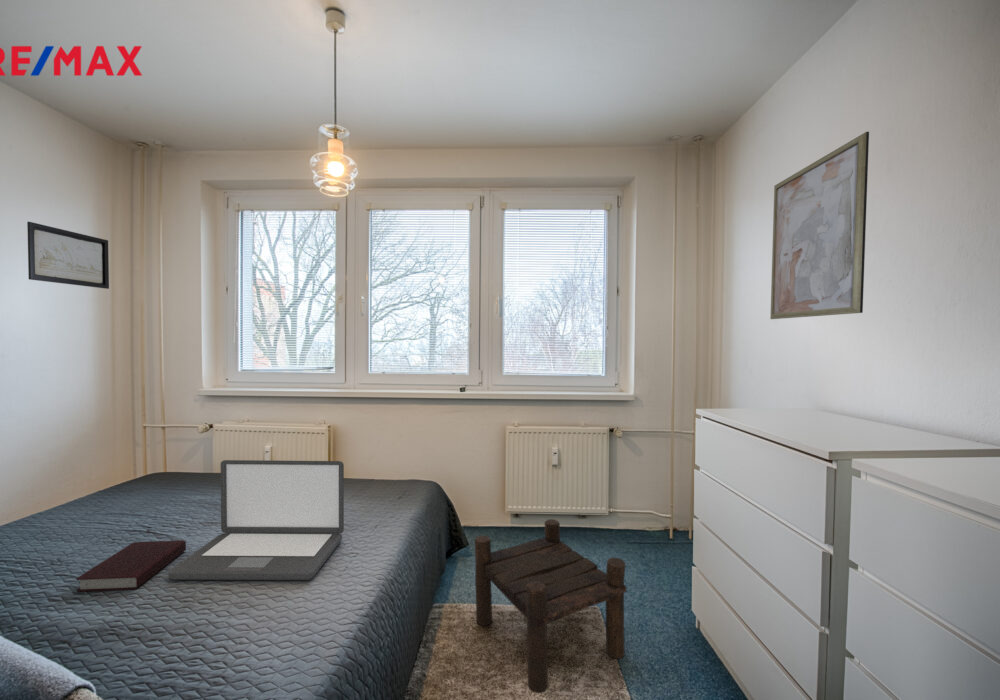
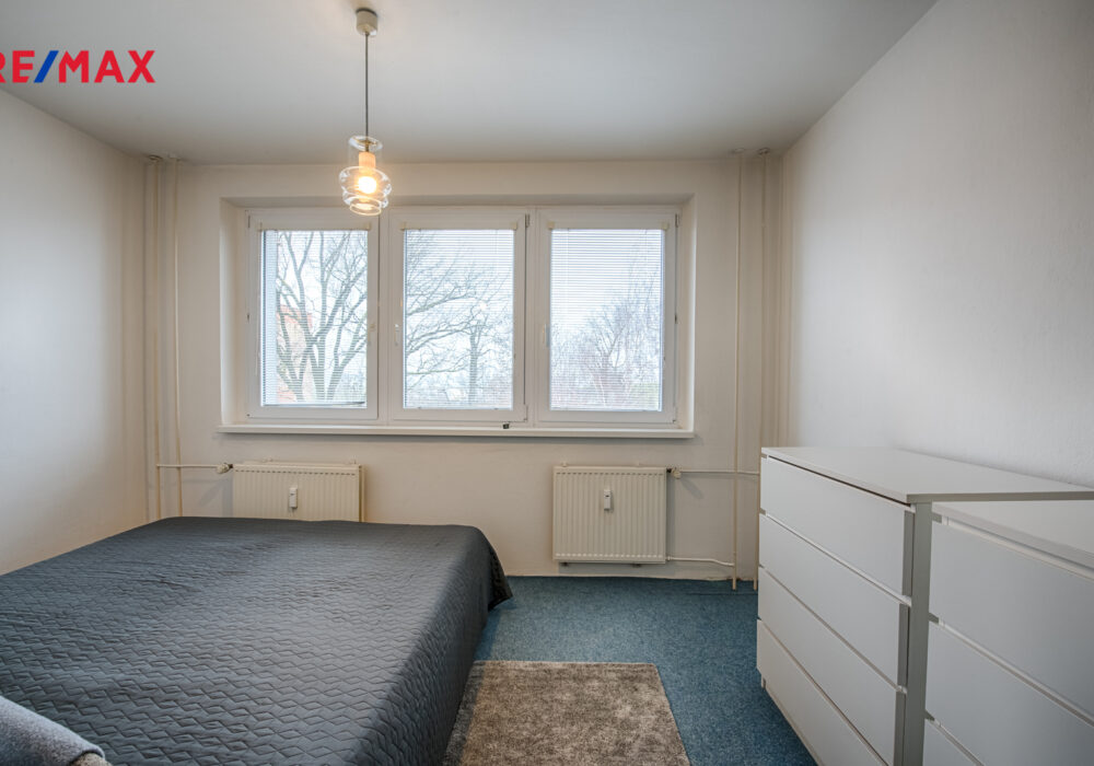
- wall art (811, 240)
- stool (546, 593)
- wall art (71, 258)
- laptop (263, 515)
- book (135, 563)
